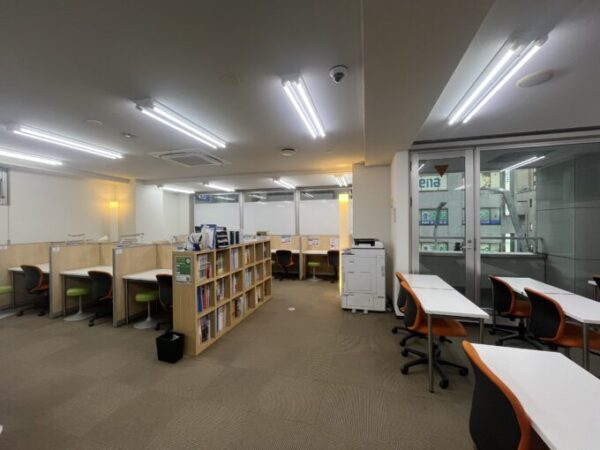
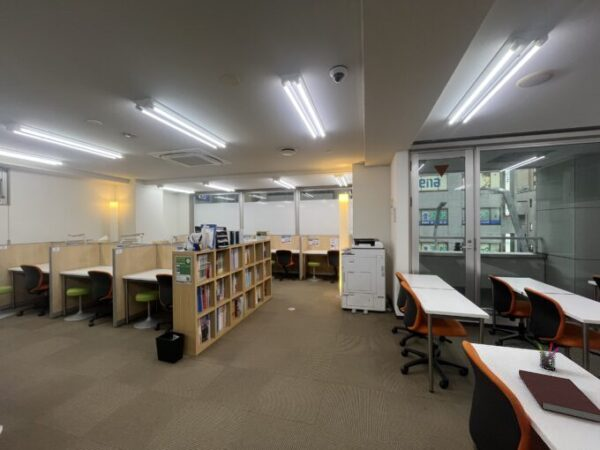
+ pen holder (546, 354)
+ notebook (556, 393)
